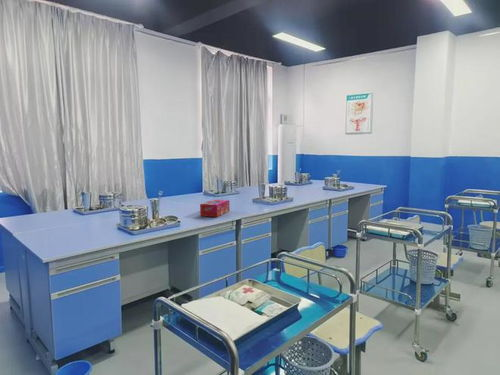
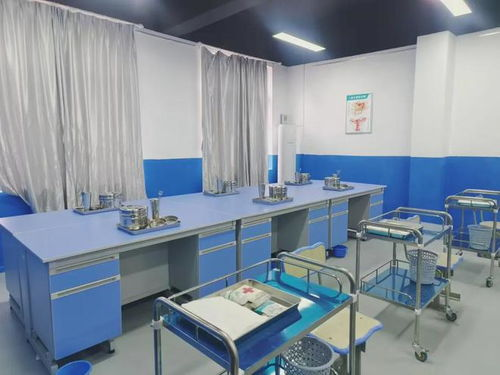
- tissue box (215, 207)
